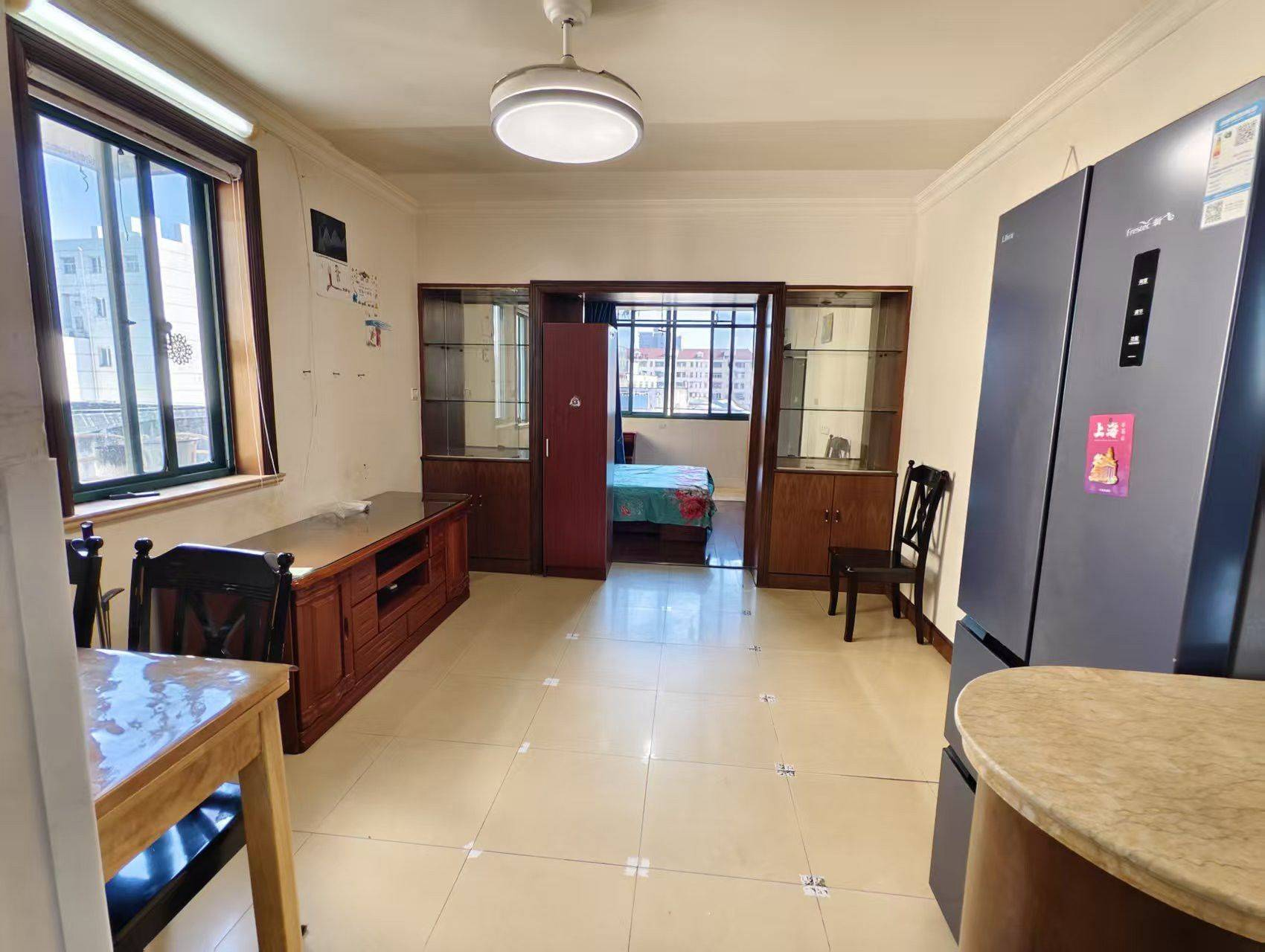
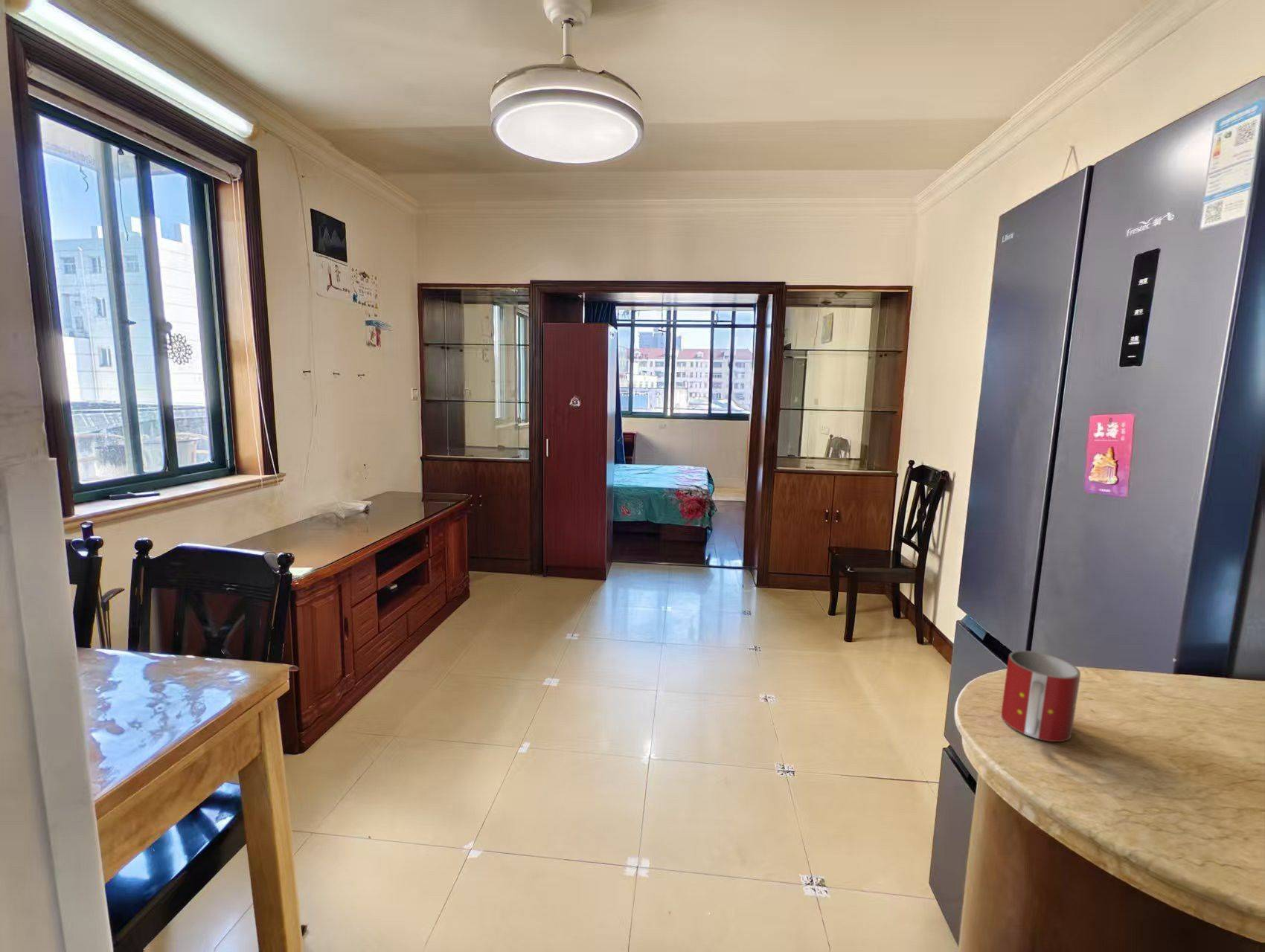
+ mug (1037, 698)
